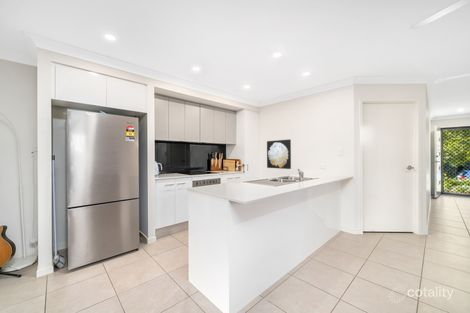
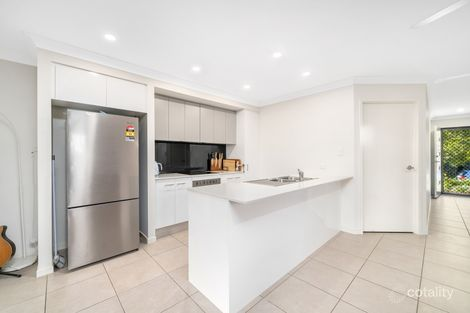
- wall art (278, 154)
